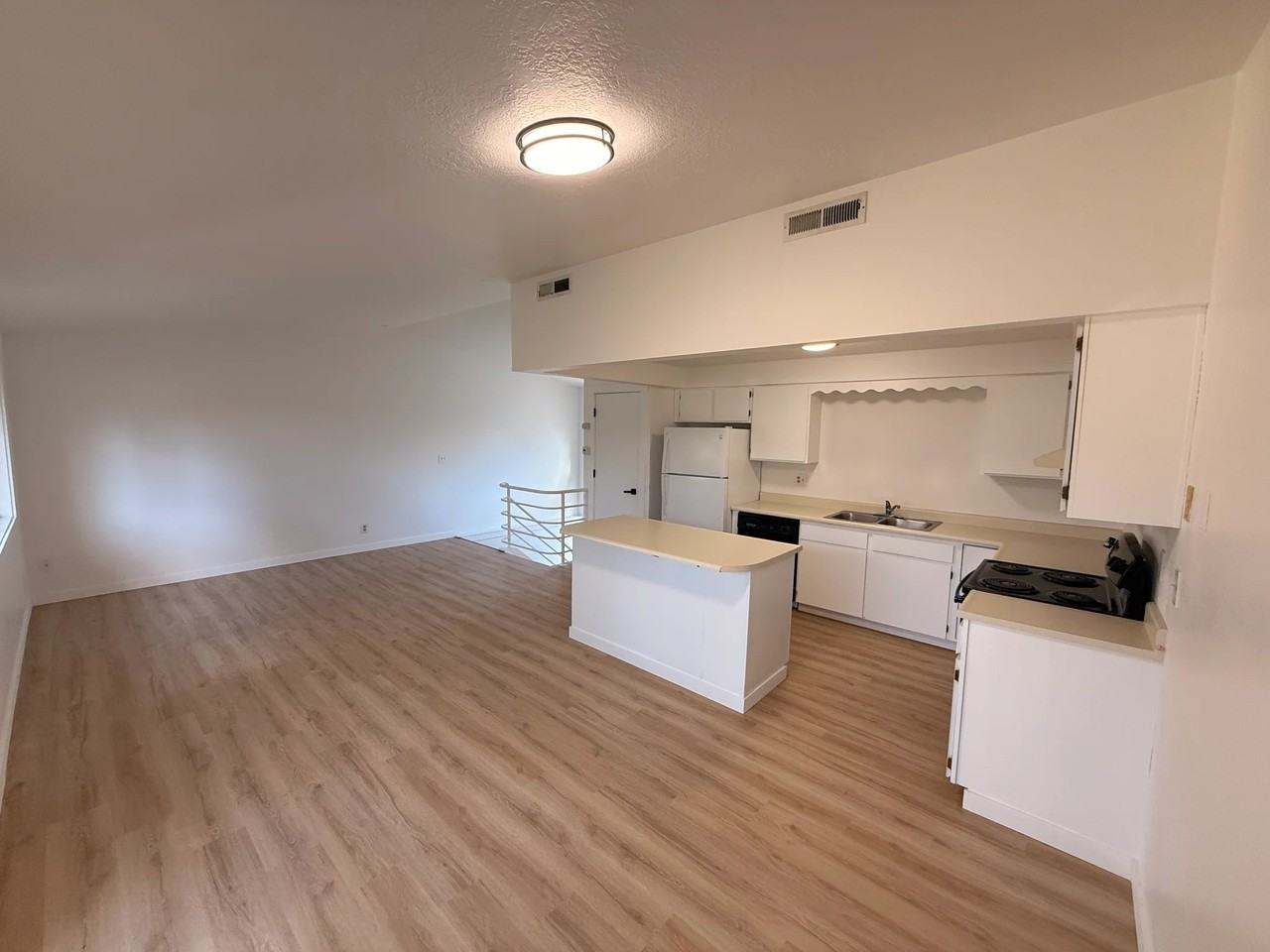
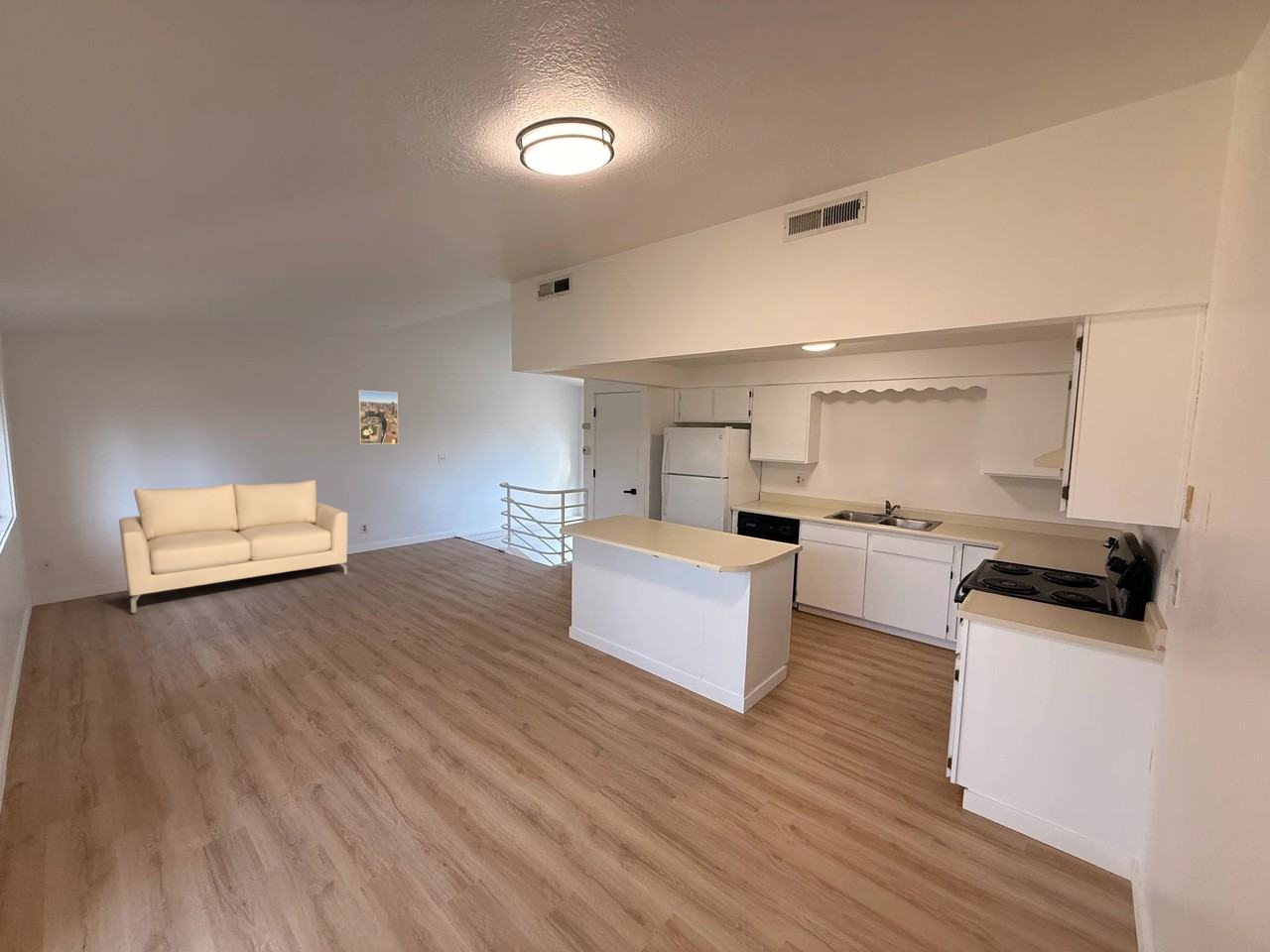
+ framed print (378, 417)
+ sofa (241, 535)
